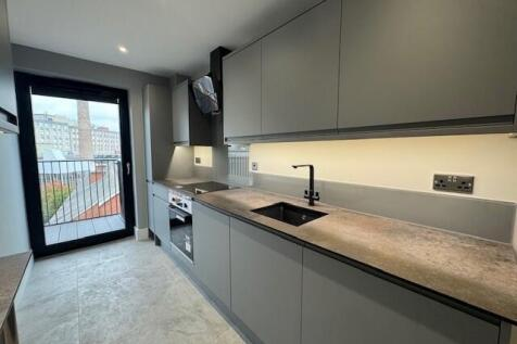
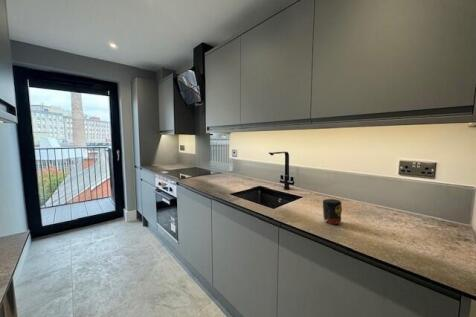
+ mug (333, 210)
